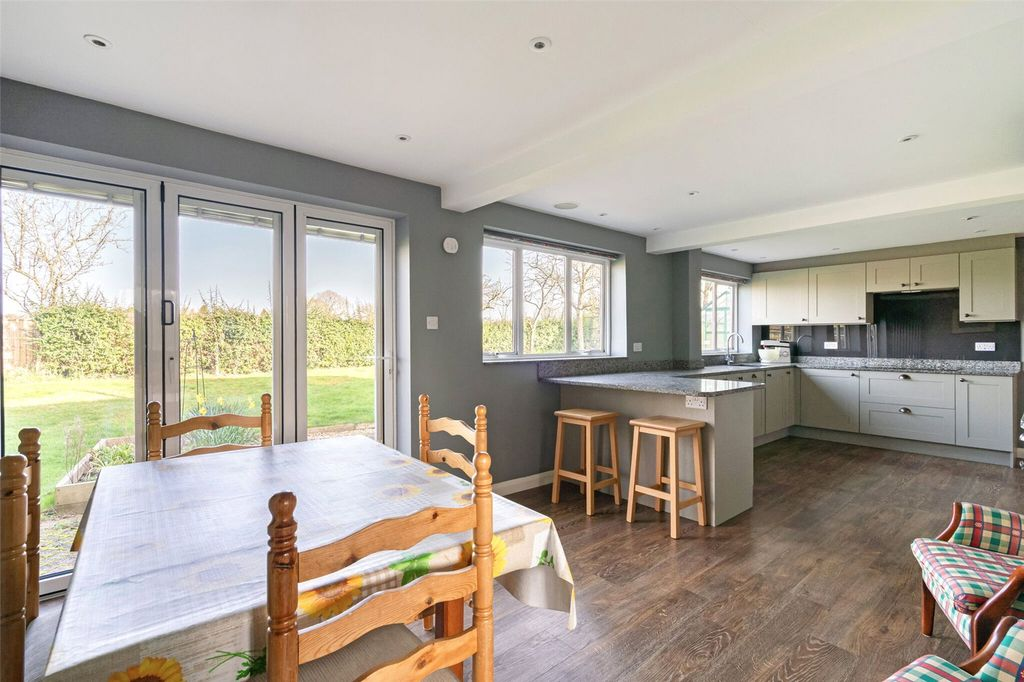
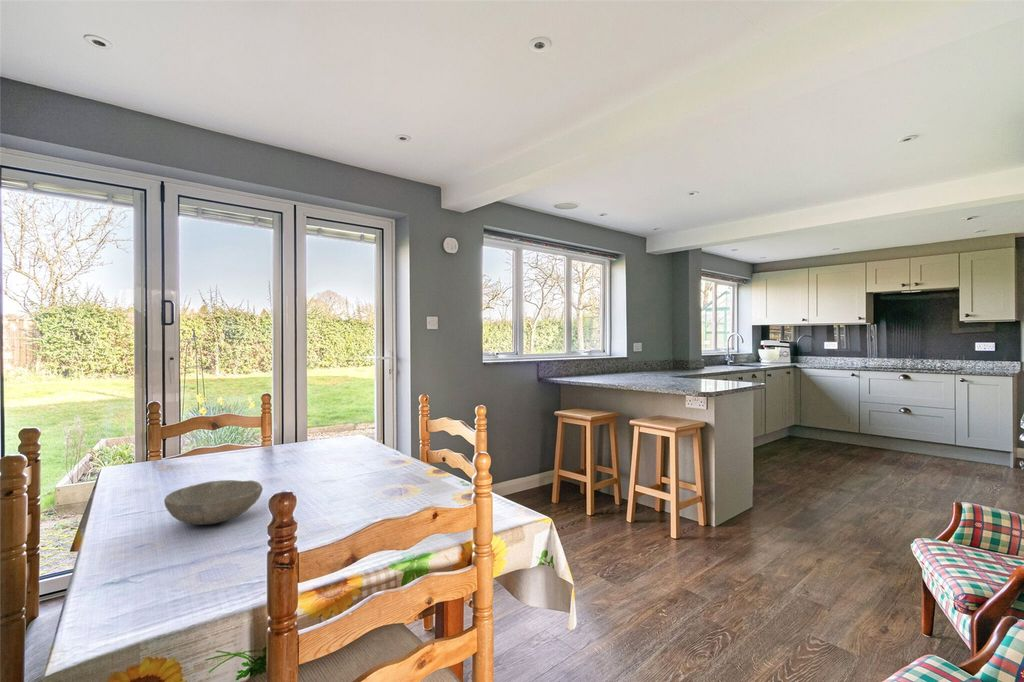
+ bowl (215, 504)
